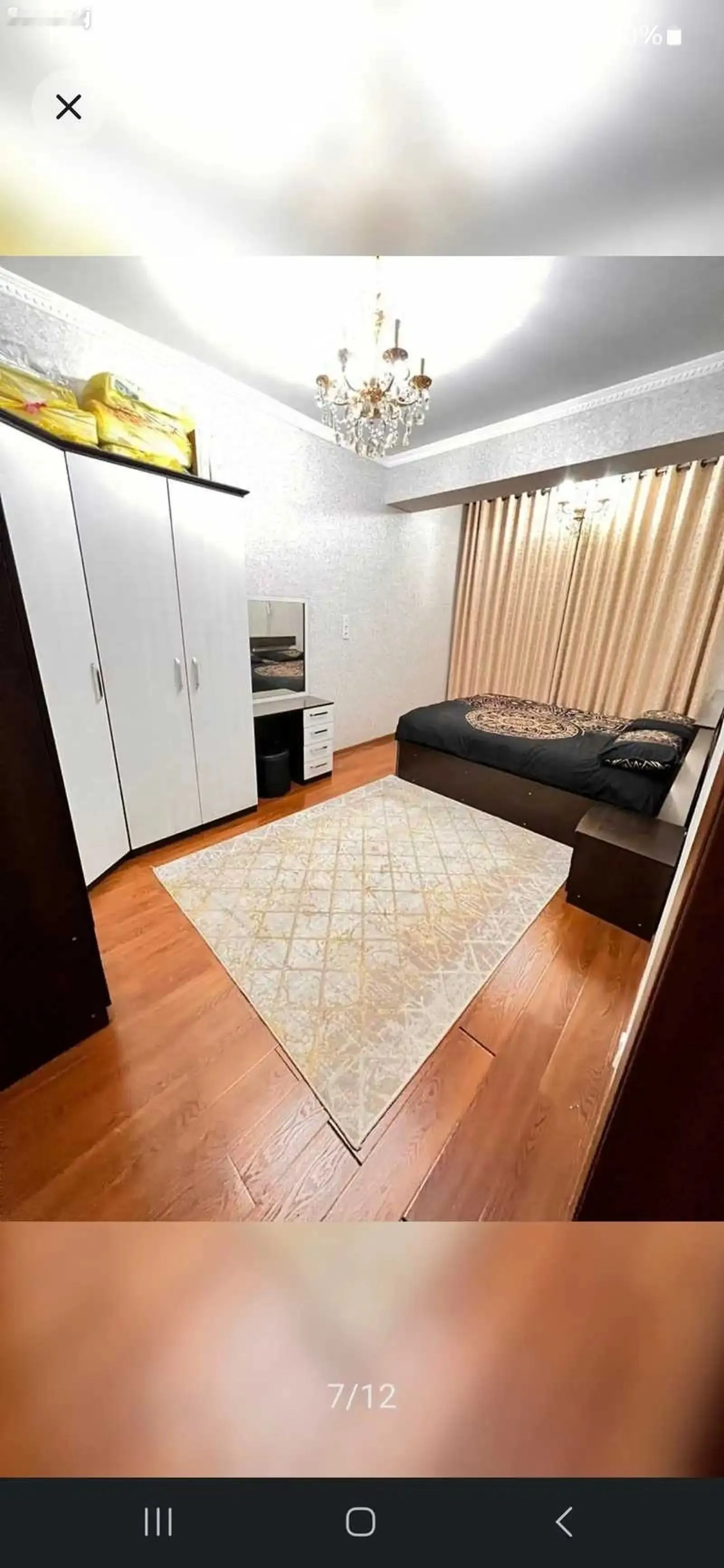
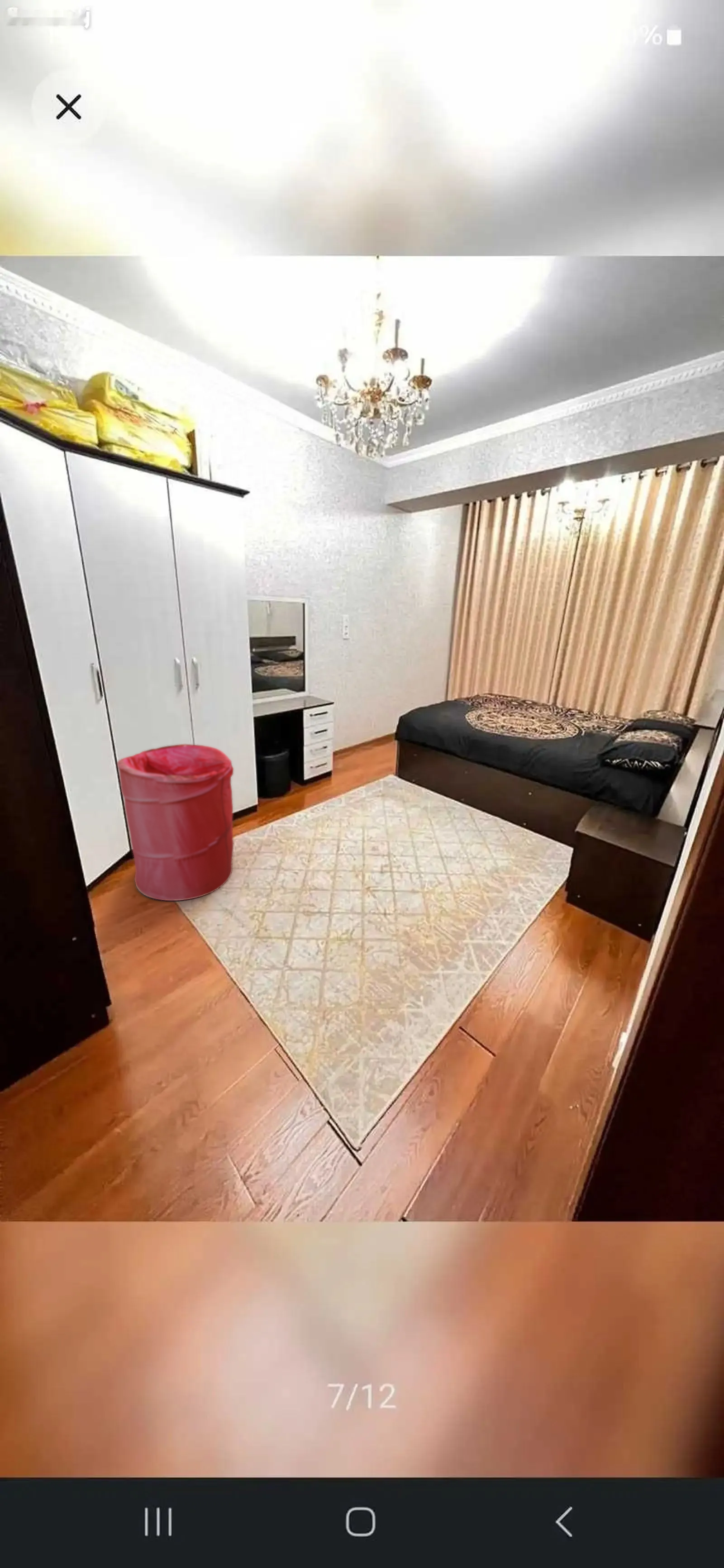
+ laundry hamper (183, 818)
